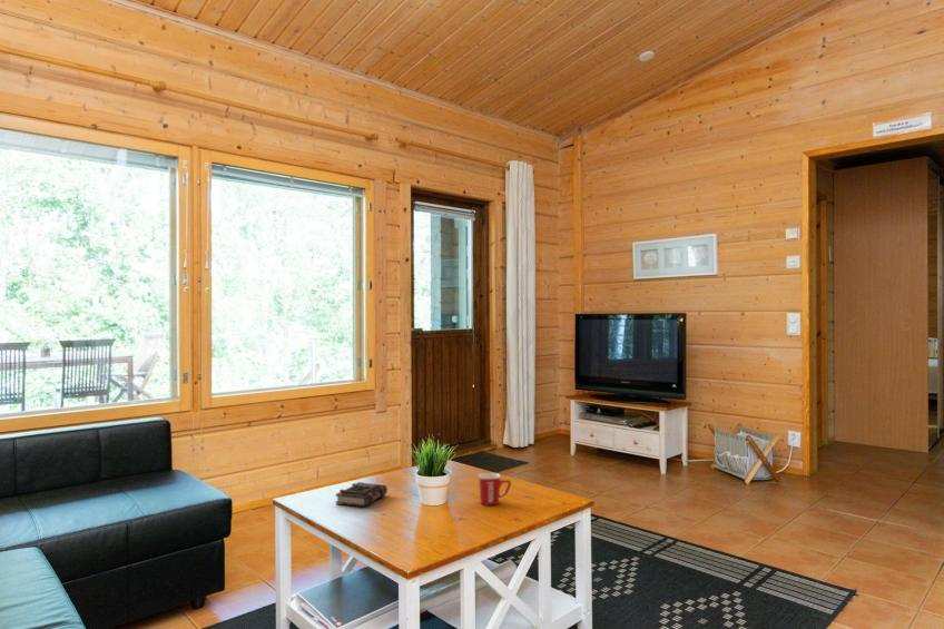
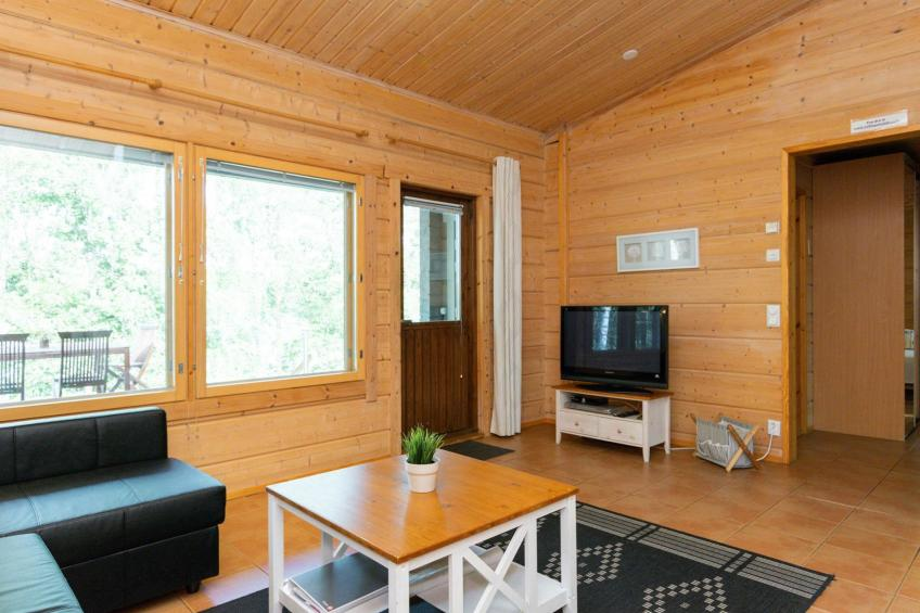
- mug (494, 489)
- book (362, 492)
